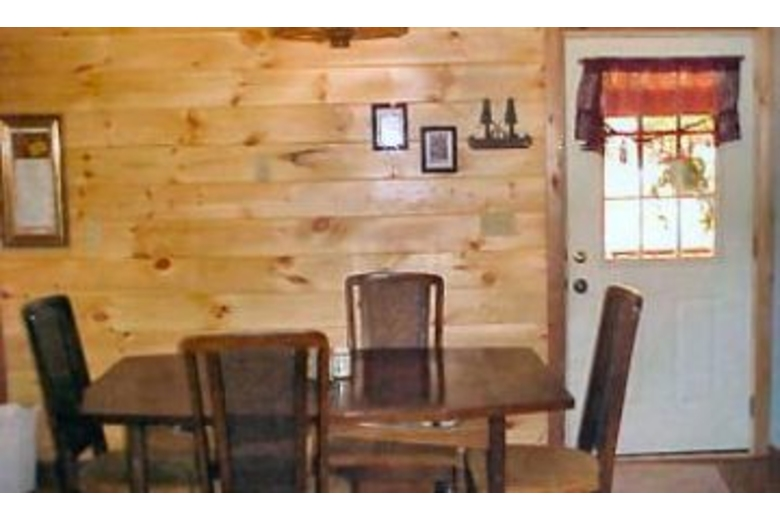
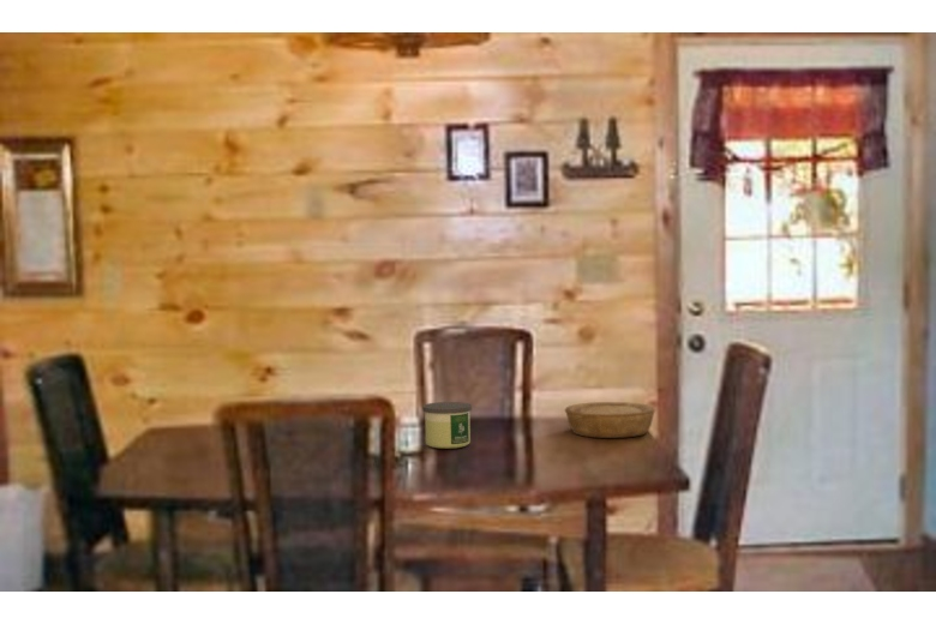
+ bowl (610, 419)
+ candle (448, 425)
